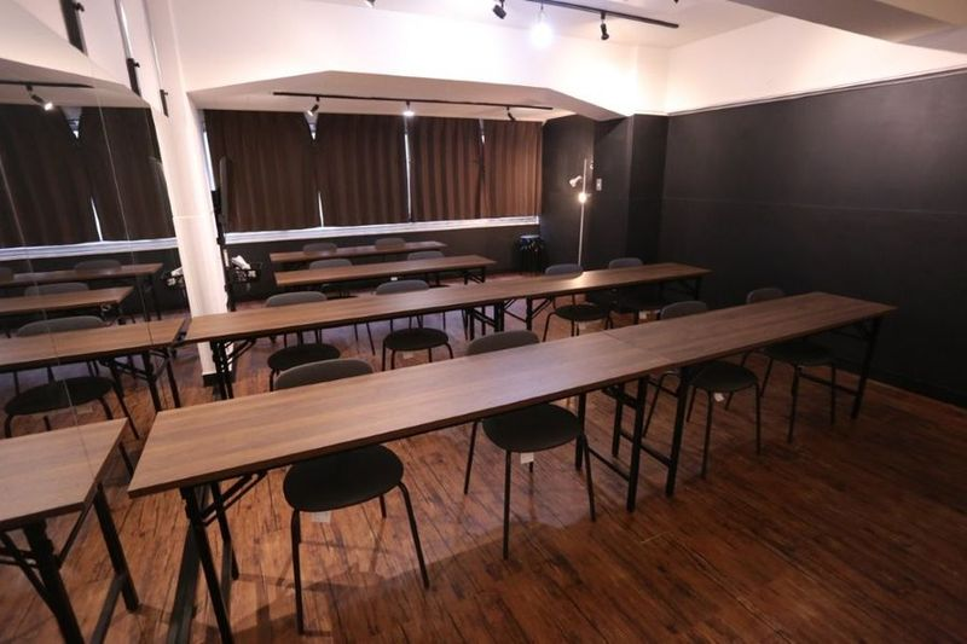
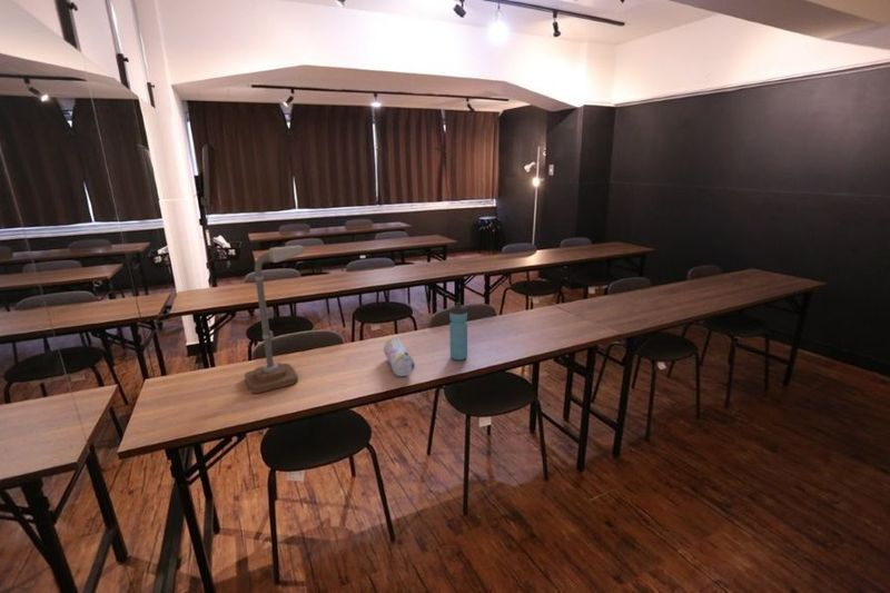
+ desk lamp (267, 317)
+ water bottle (458, 330)
+ pencil case (398, 356)
